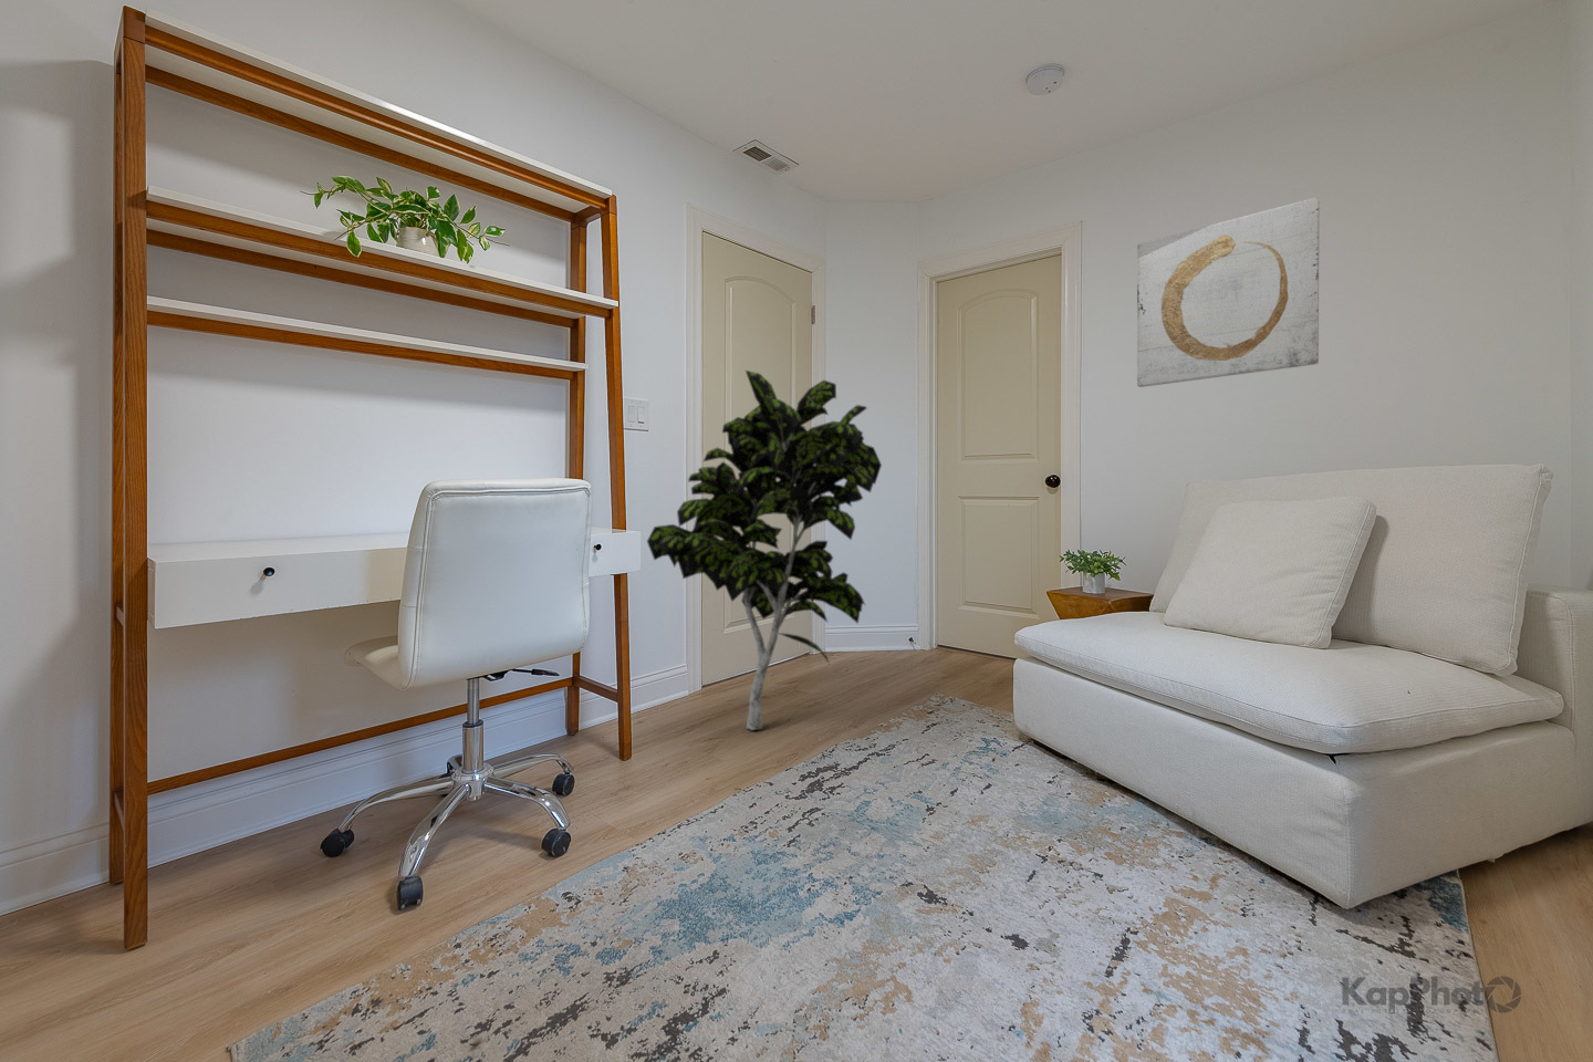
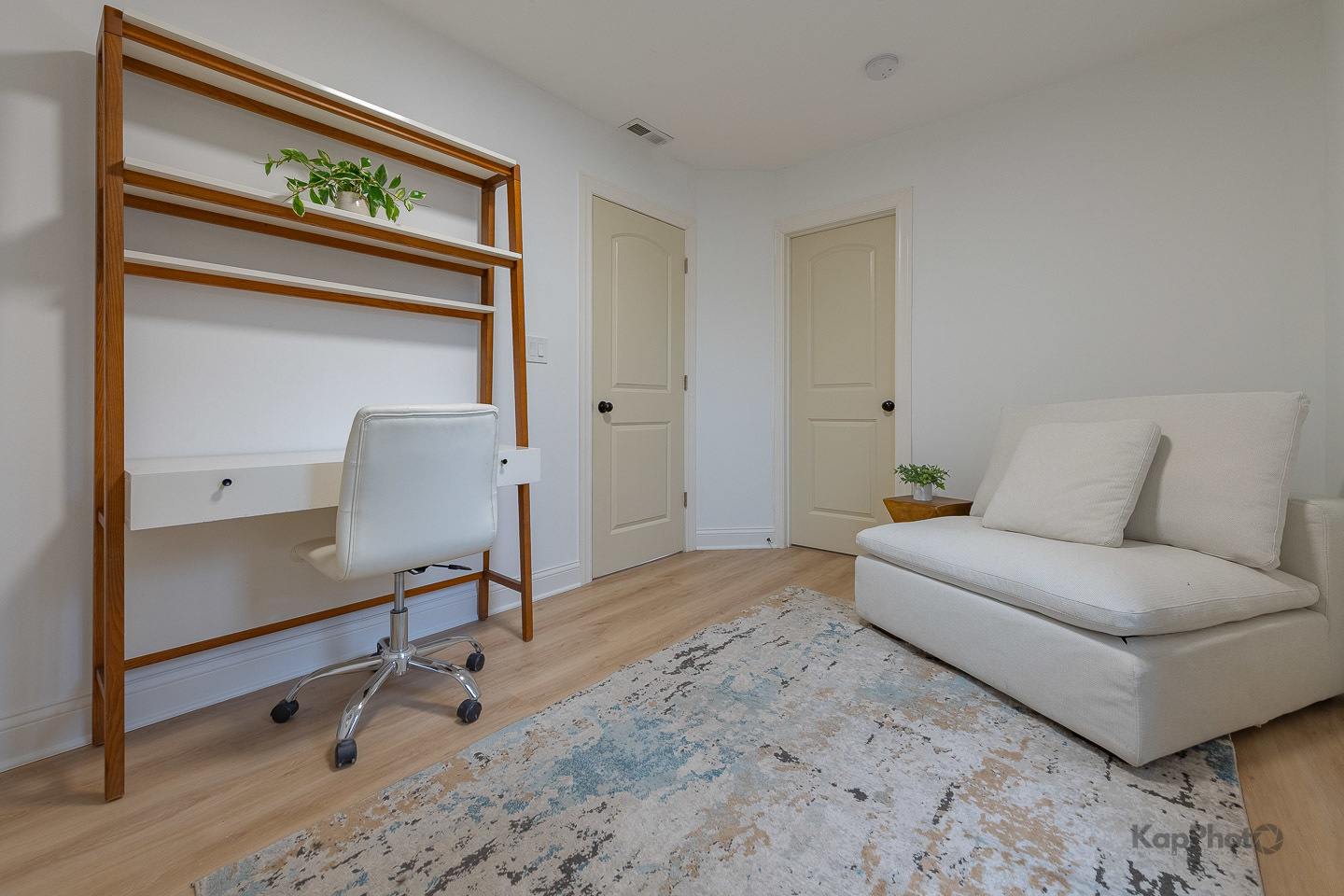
- indoor plant (760, 551)
- wall art (1221, 300)
